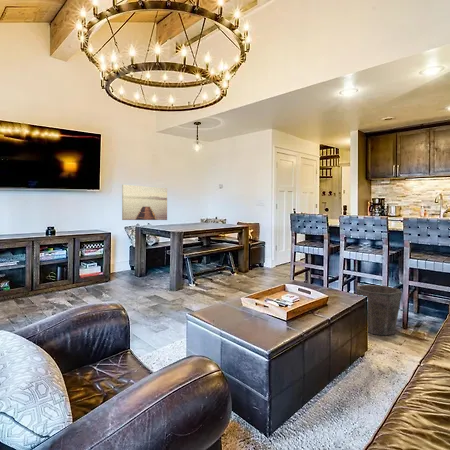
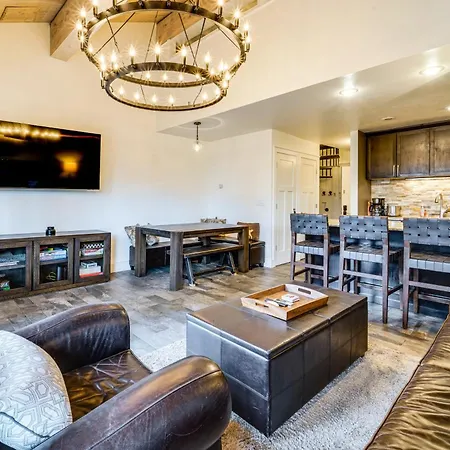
- waste bin (377, 309)
- wall art (145, 203)
